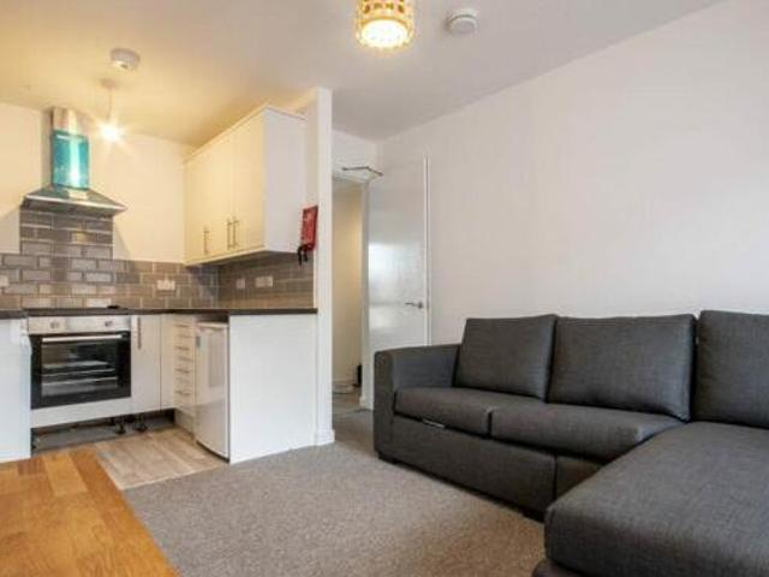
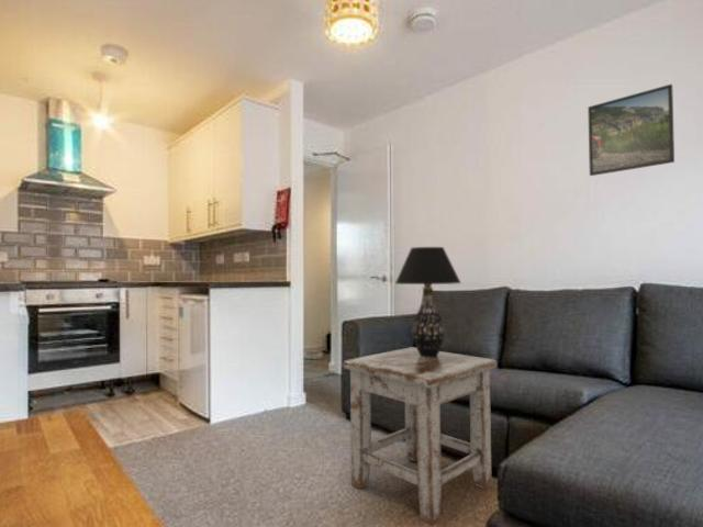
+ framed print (628, 133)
+ stool (420, 422)
+ table lamp (427, 301)
